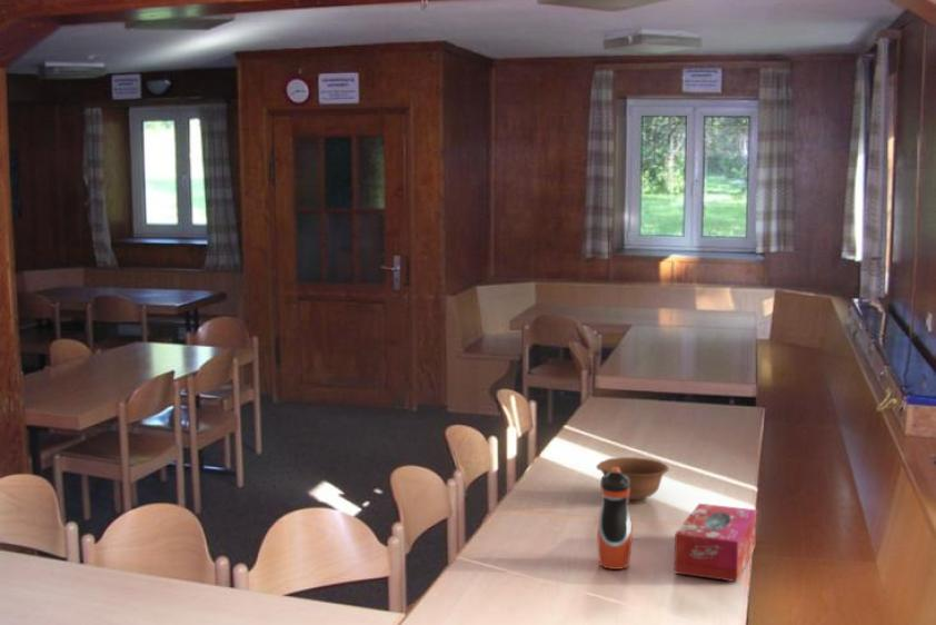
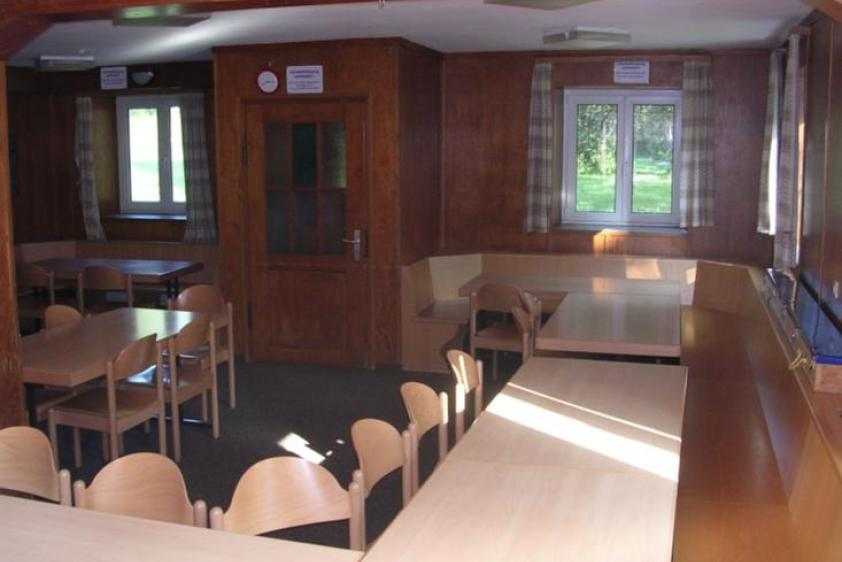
- tissue box (716, 539)
- water bottle (615, 516)
- bowl (631, 482)
